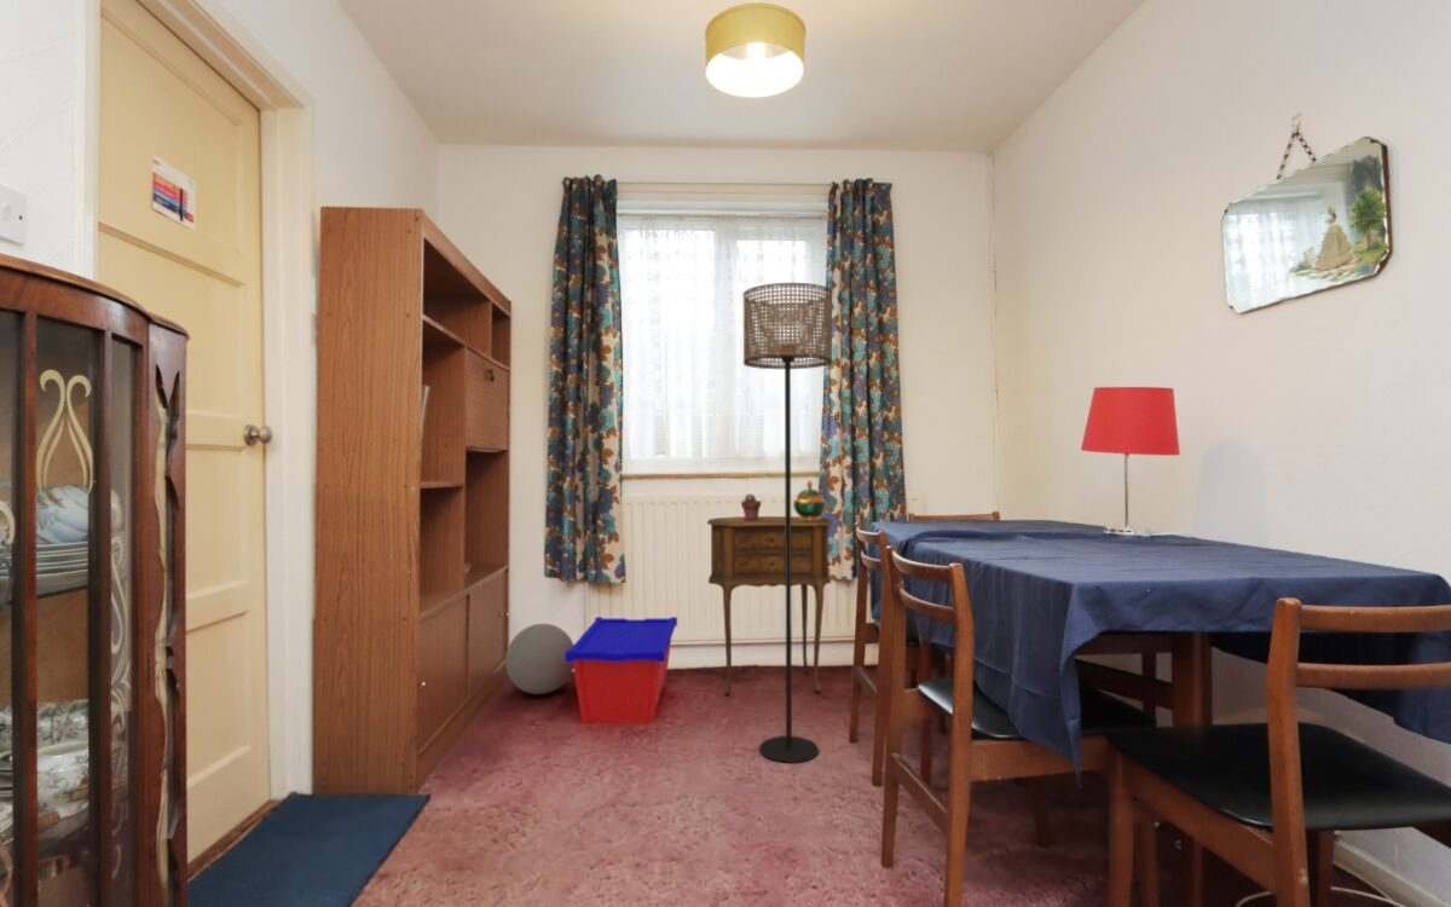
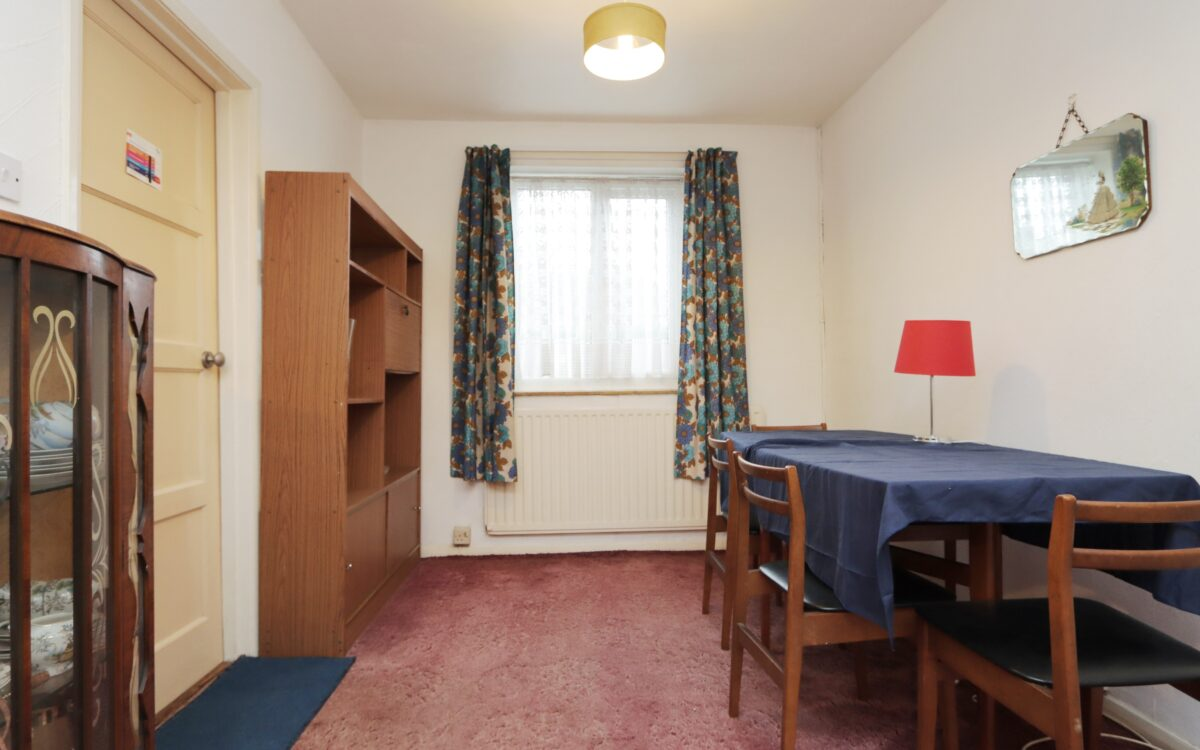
- decorative jar (809, 498)
- potted succulent (751, 506)
- decorative ball (540, 658)
- floor lamp (787, 521)
- side table (769, 585)
- storage bin (626, 668)
